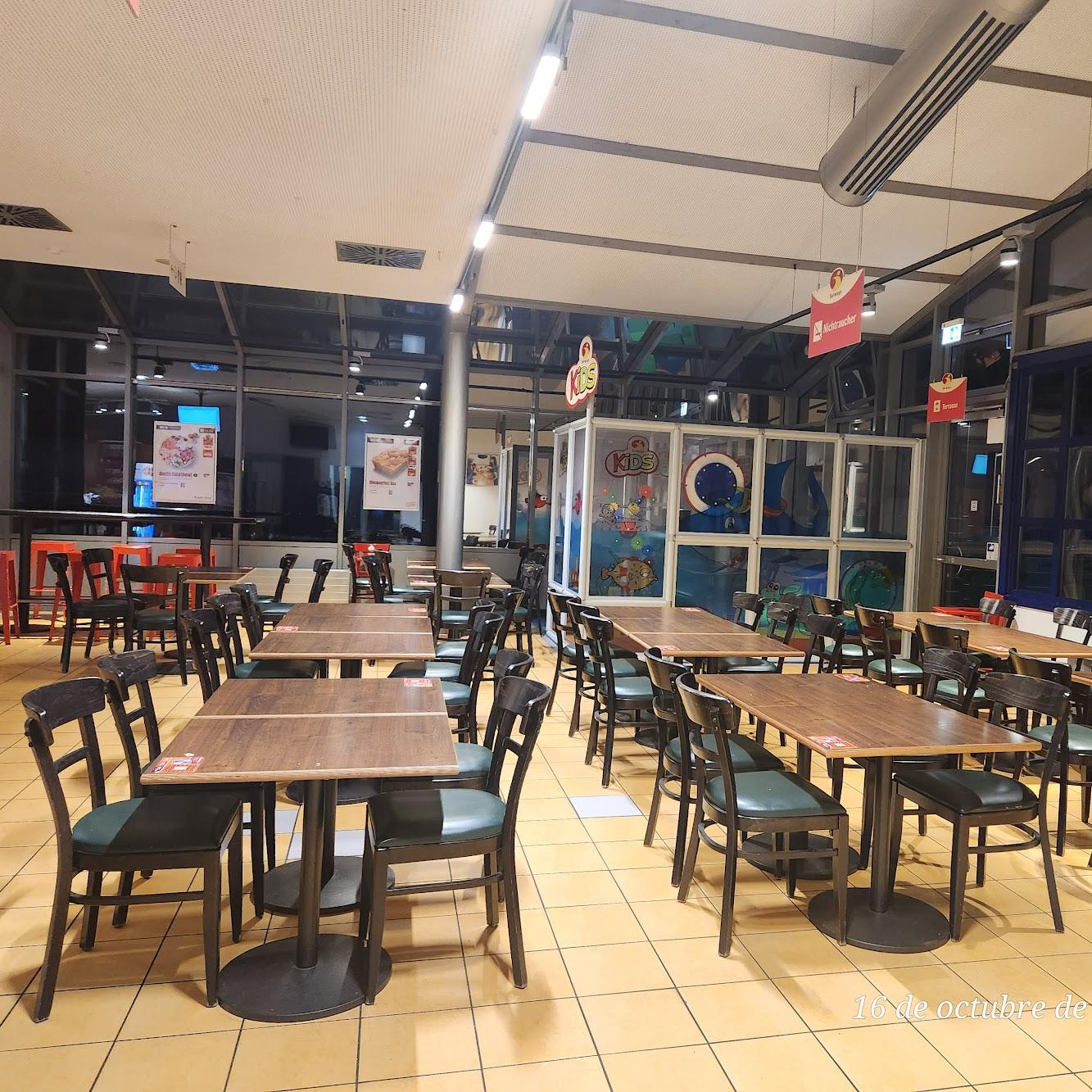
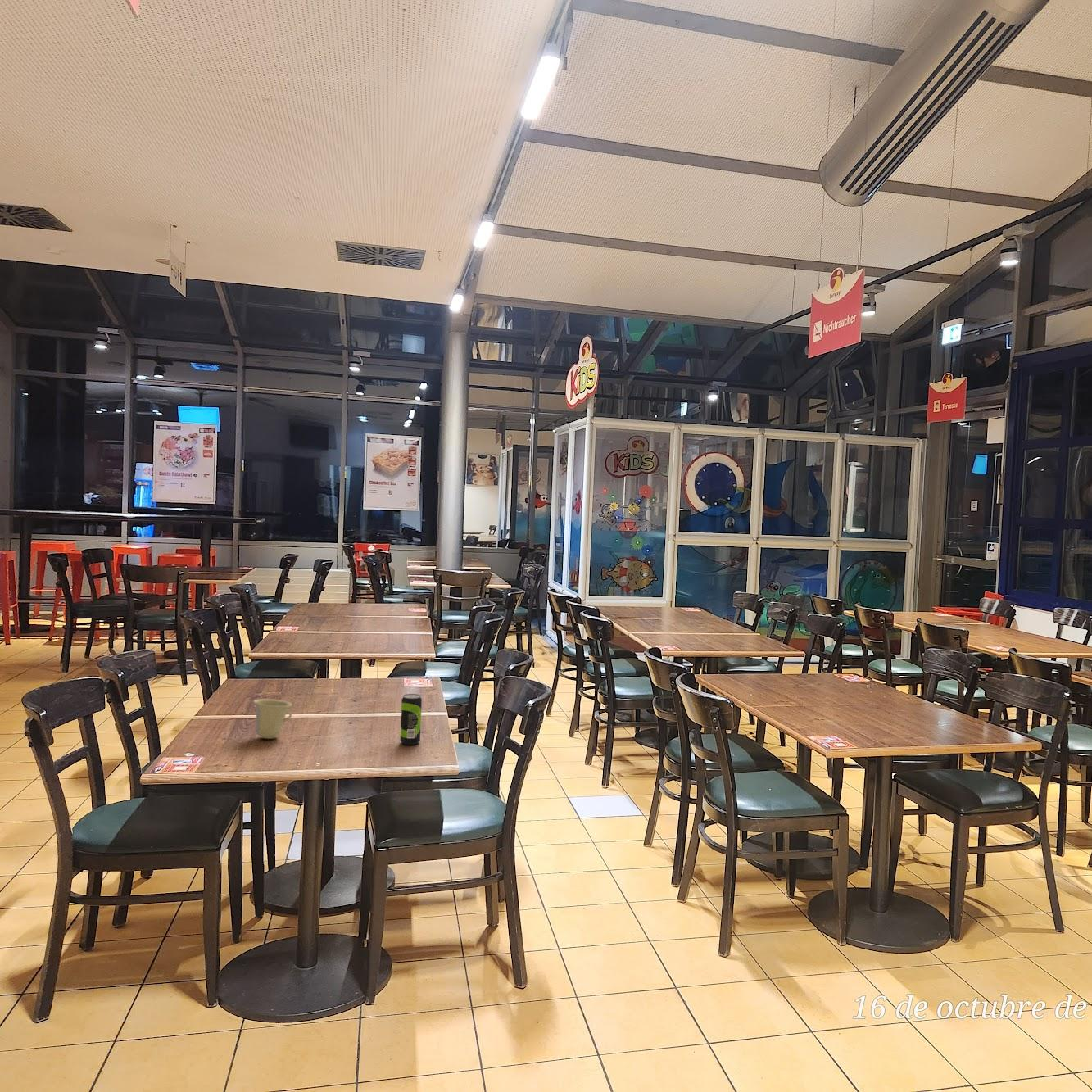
+ beverage can (410, 718)
+ cup (272, 718)
